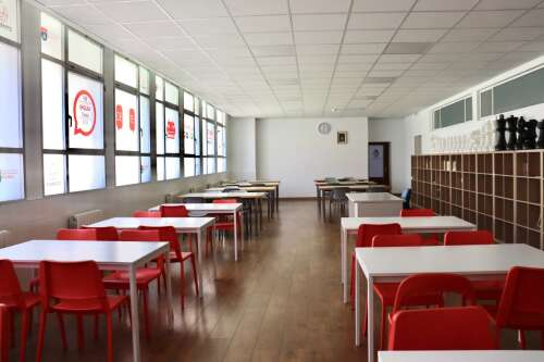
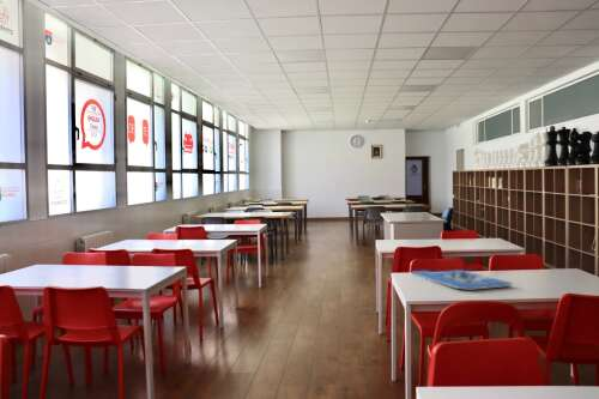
+ board game (458, 276)
